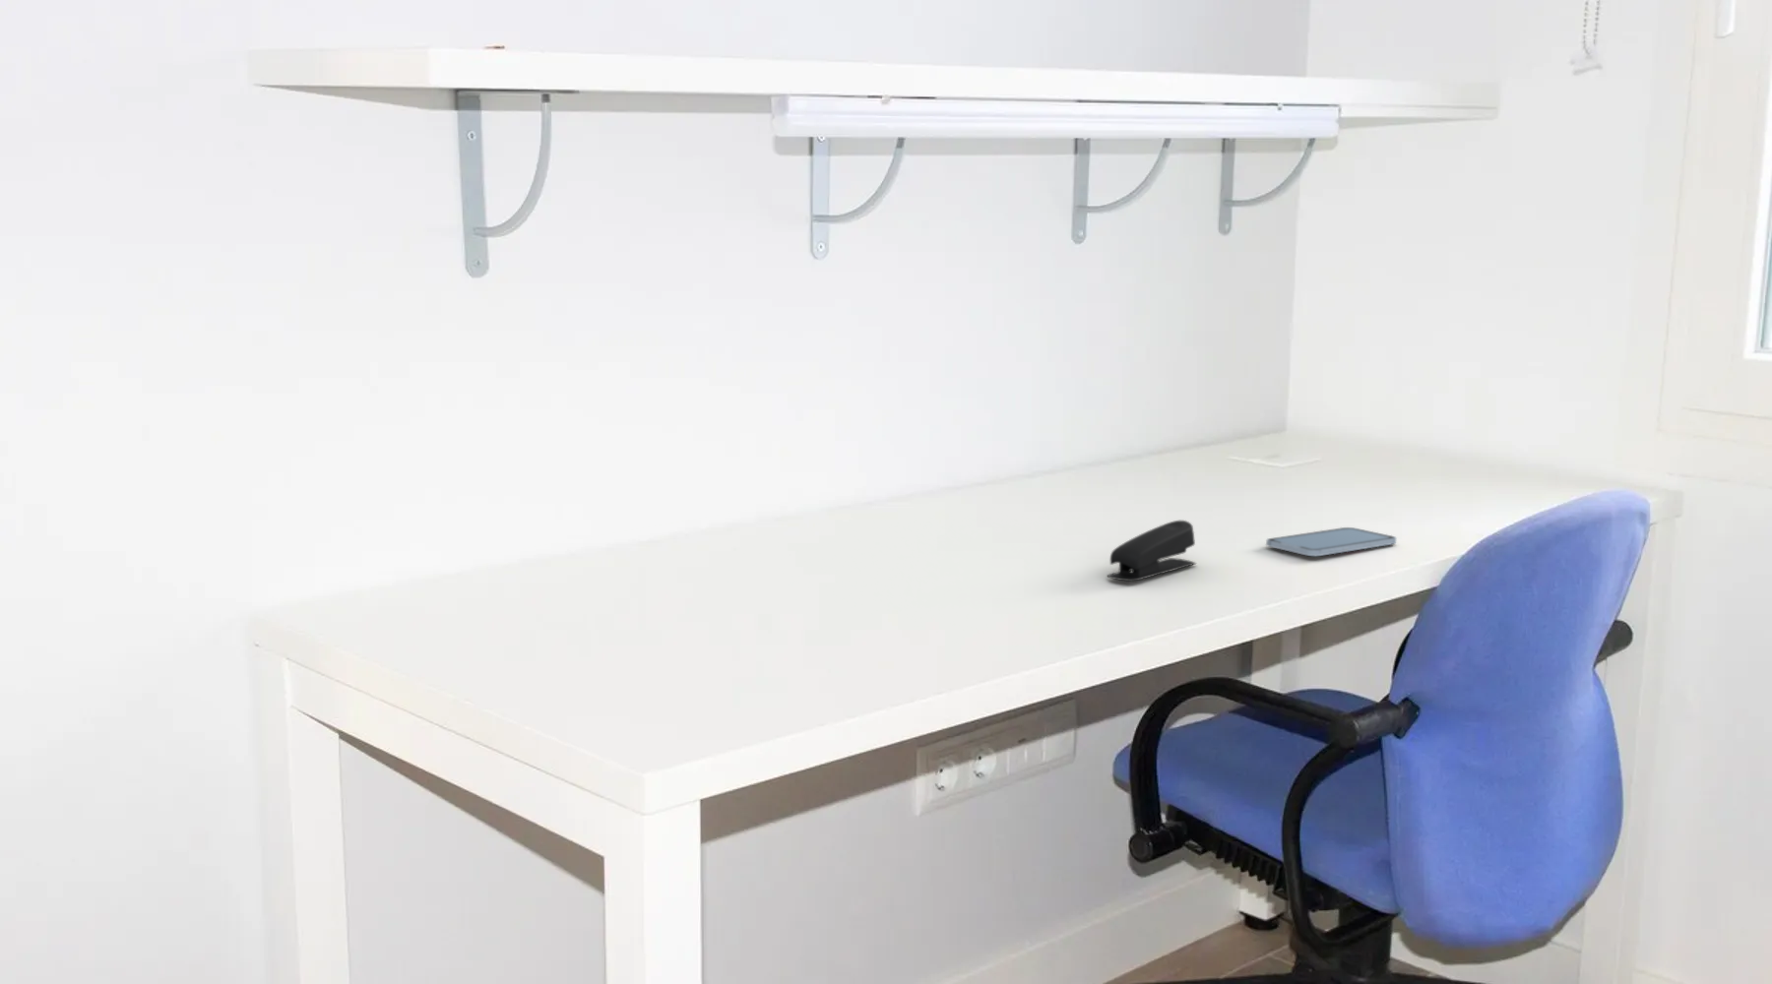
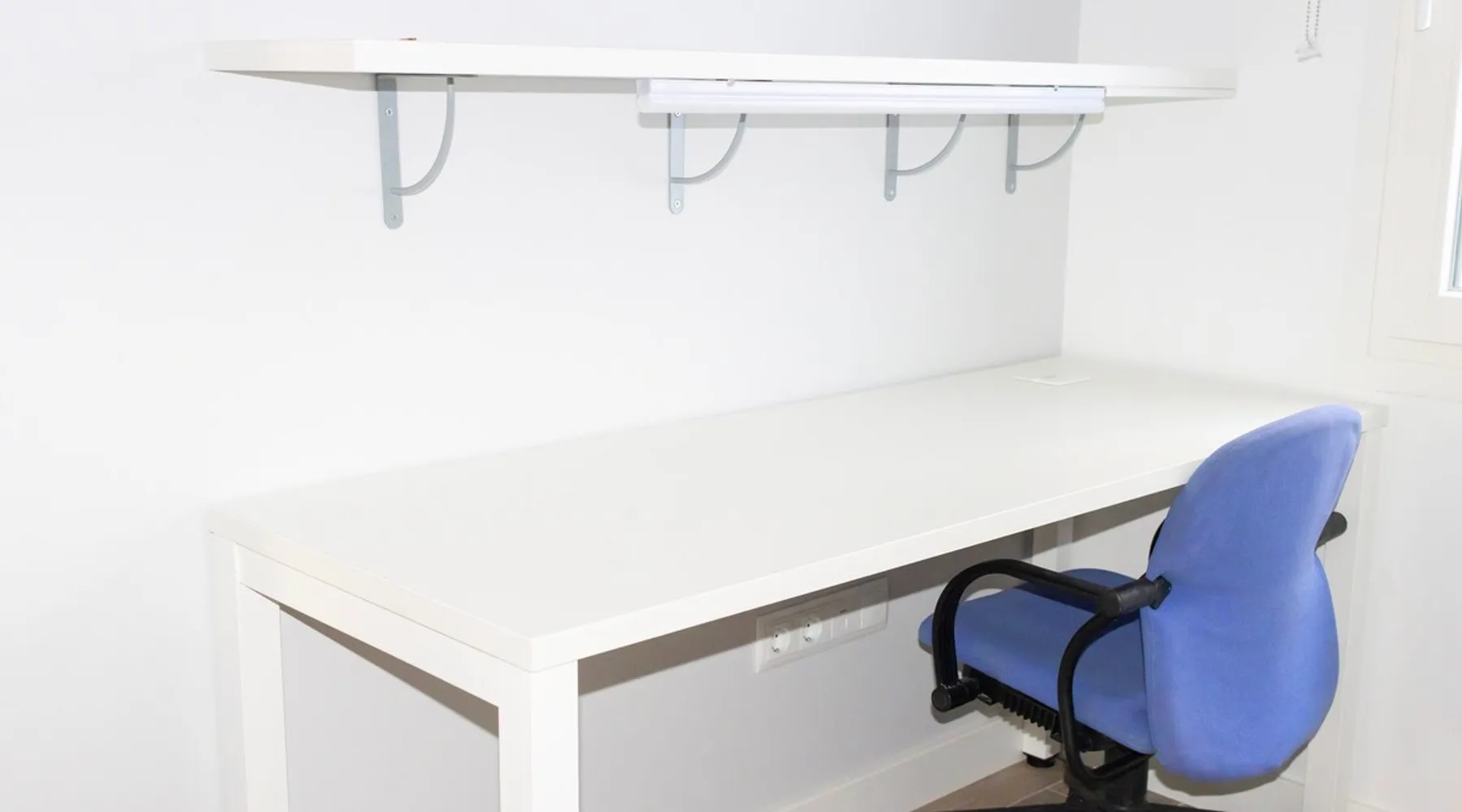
- smartphone (1331, 542)
- stapler (1153, 549)
